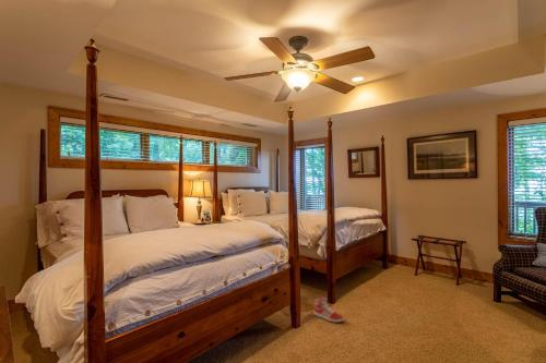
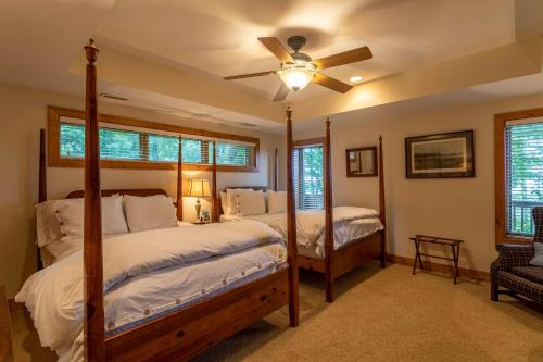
- sneaker (328, 308)
